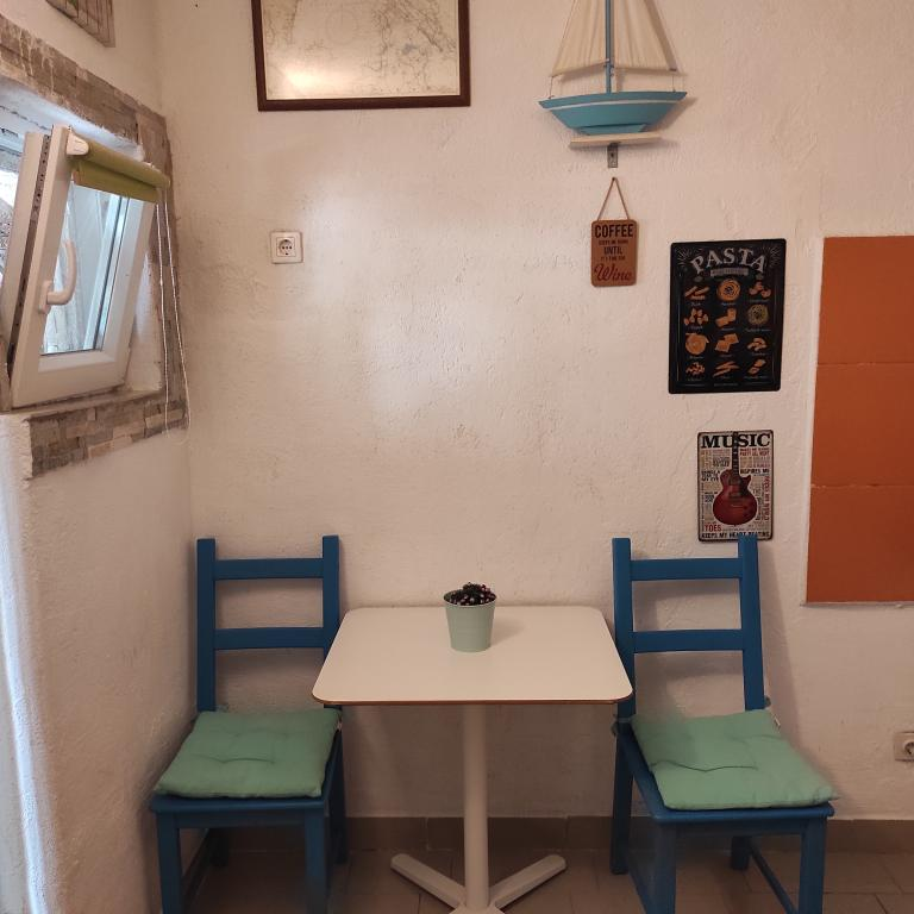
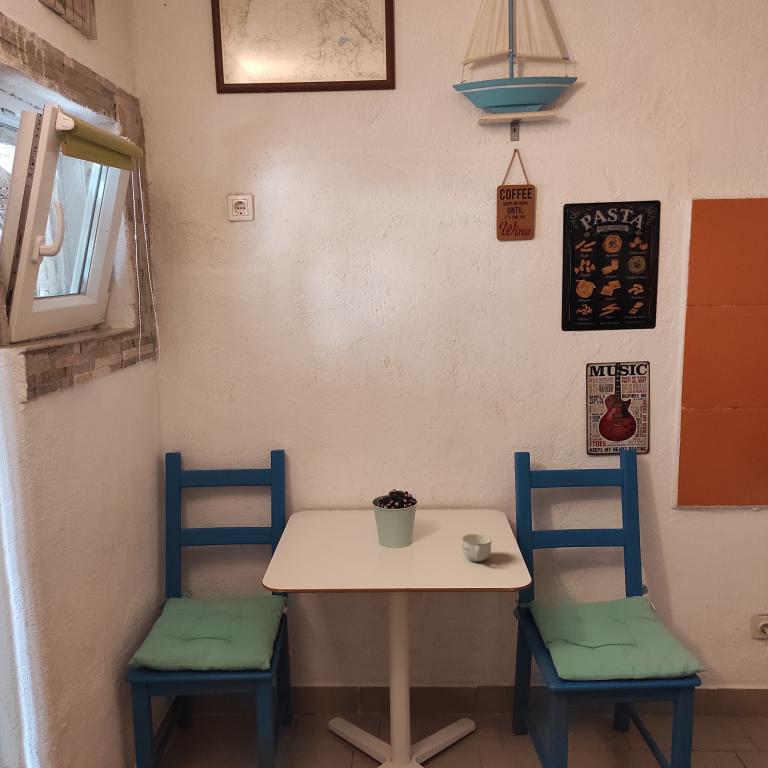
+ cup (476, 550)
